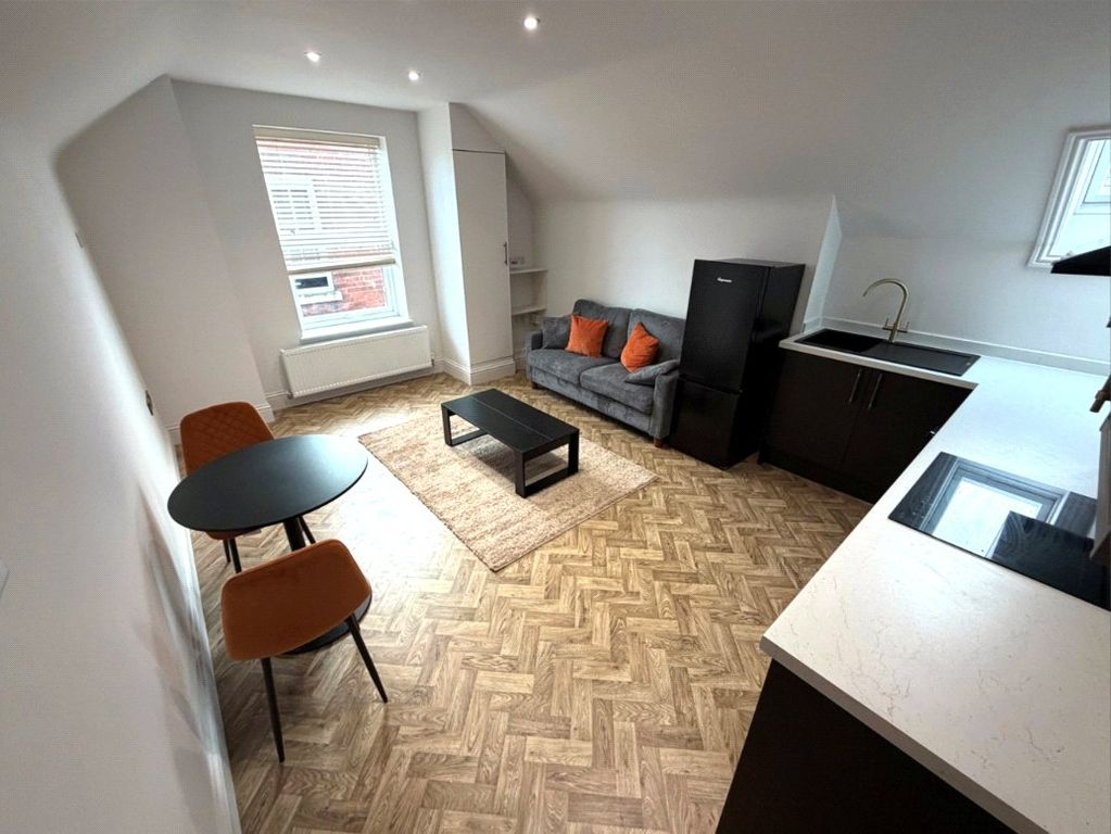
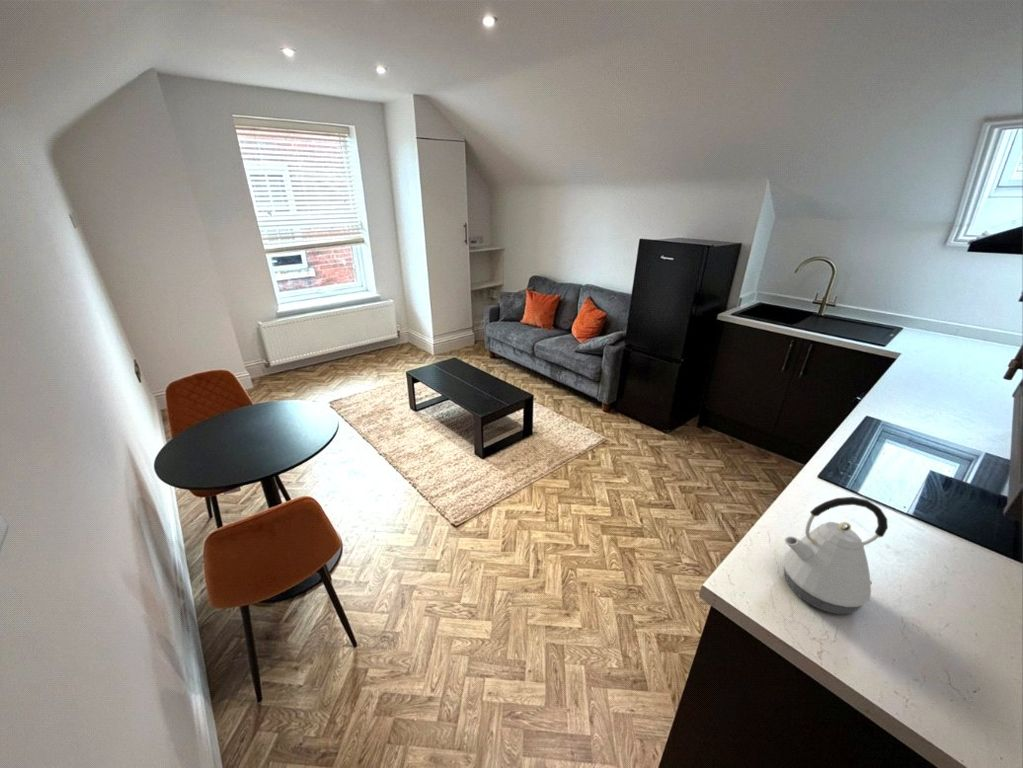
+ kettle (833, 546)
